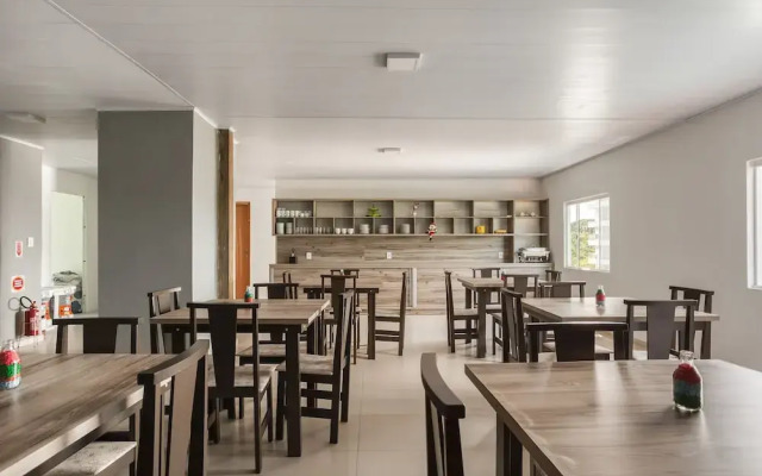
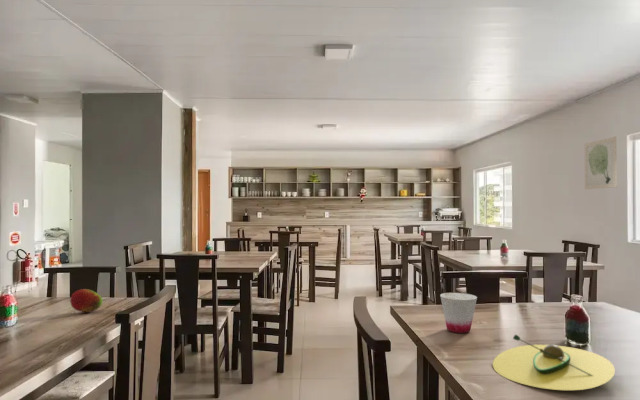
+ wall art (599, 164)
+ avocado (550, 357)
+ fruit (86, 300)
+ cup (458, 313)
